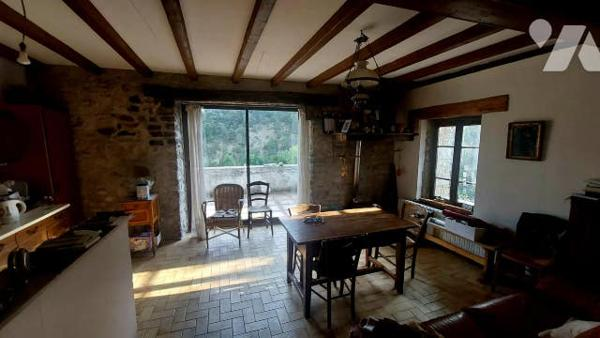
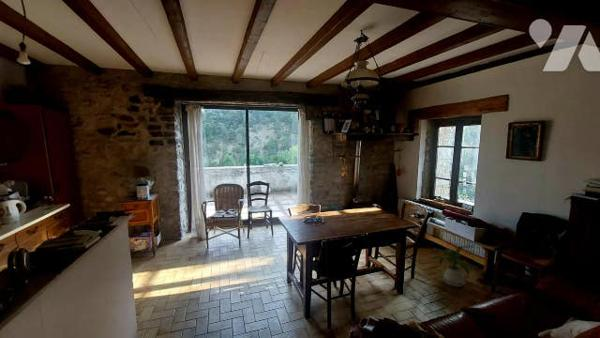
+ house plant (451, 261)
